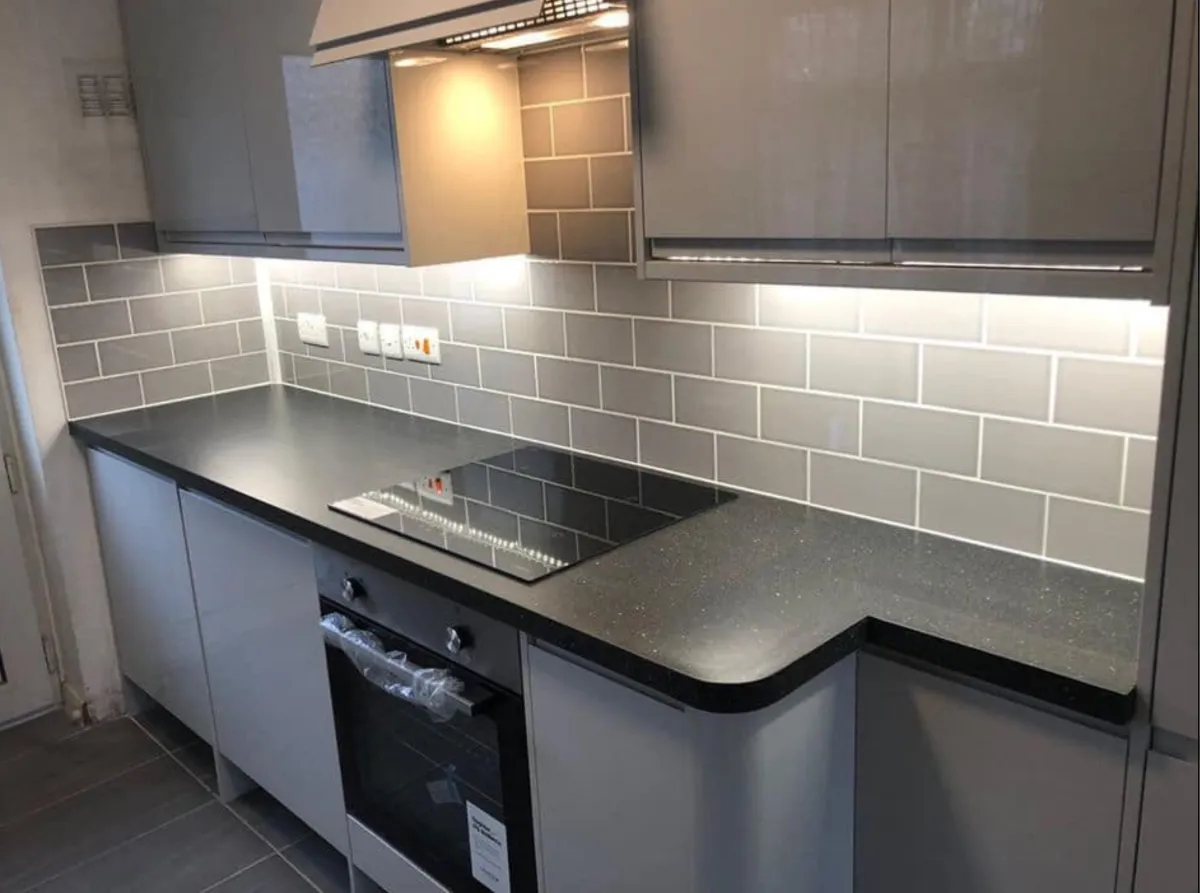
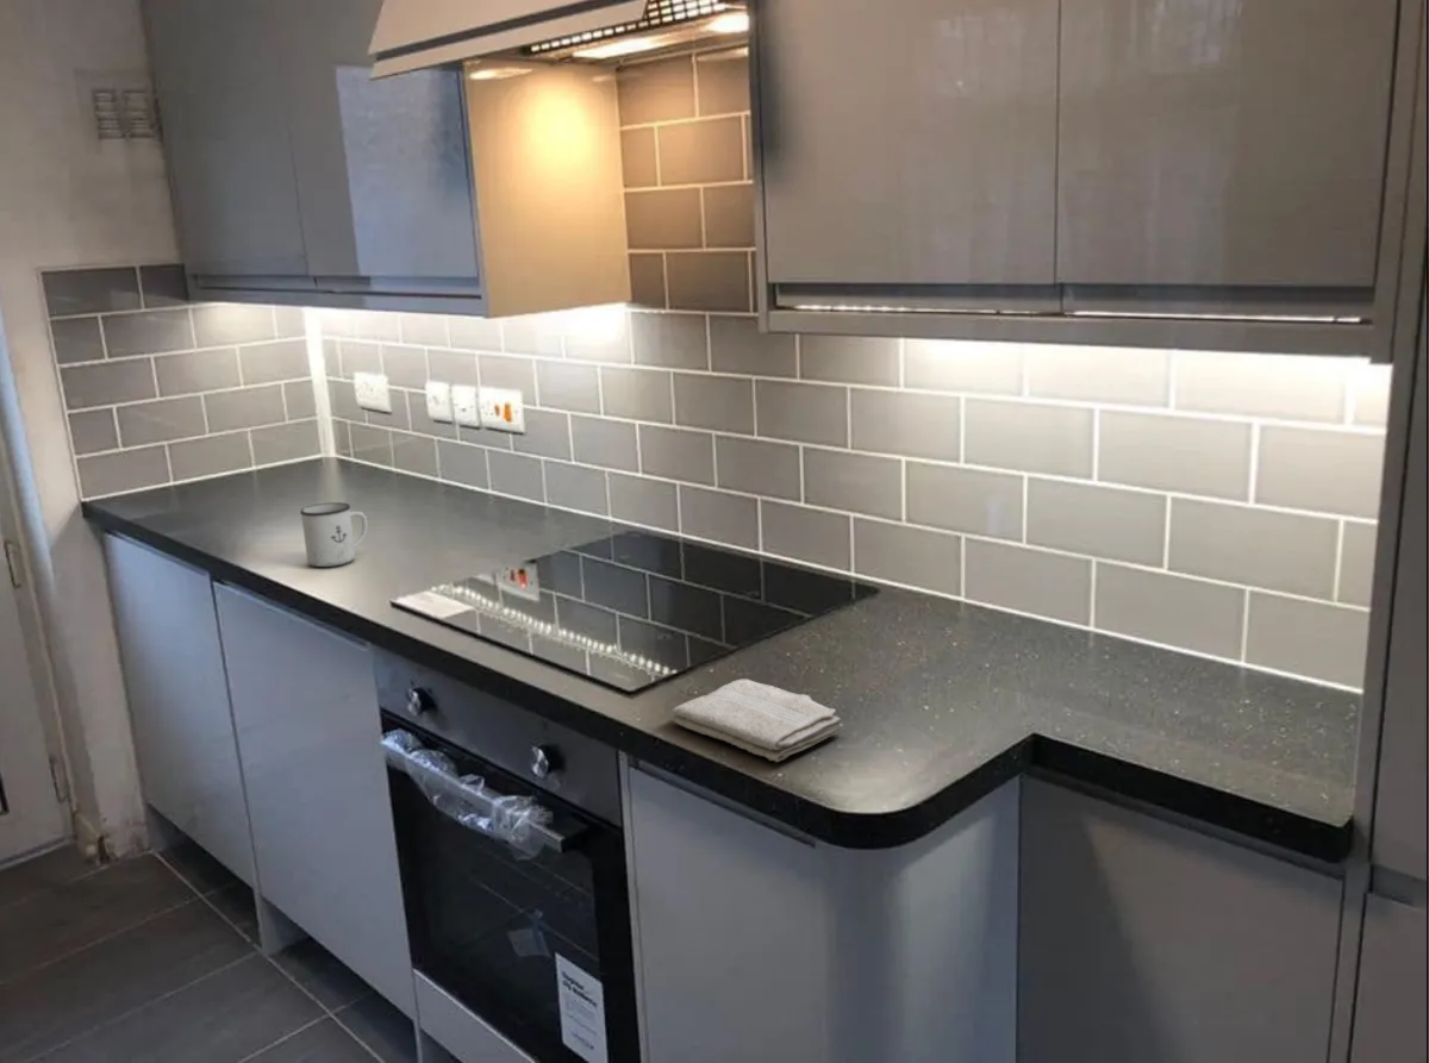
+ washcloth (756, 715)
+ mug (337, 532)
